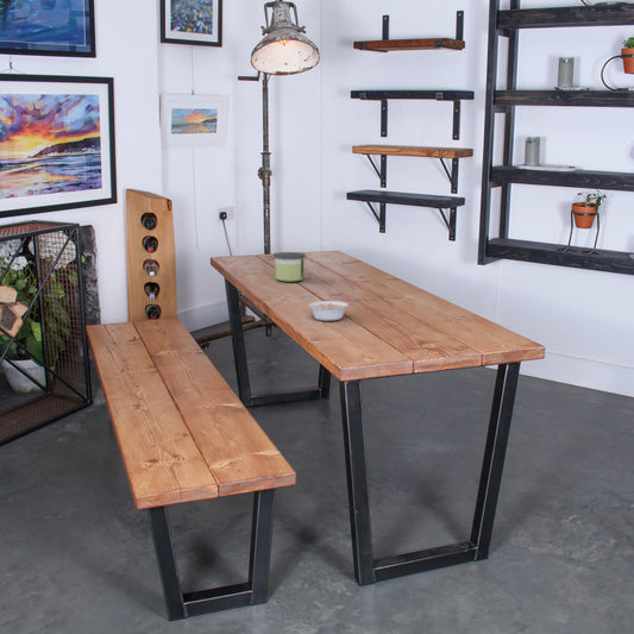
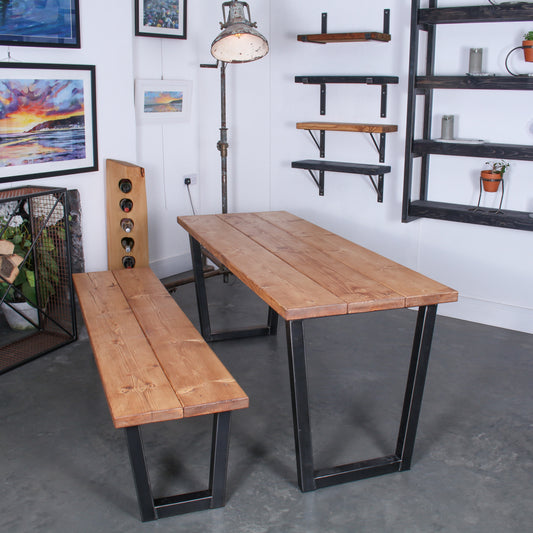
- legume (329, 309)
- candle (289, 266)
